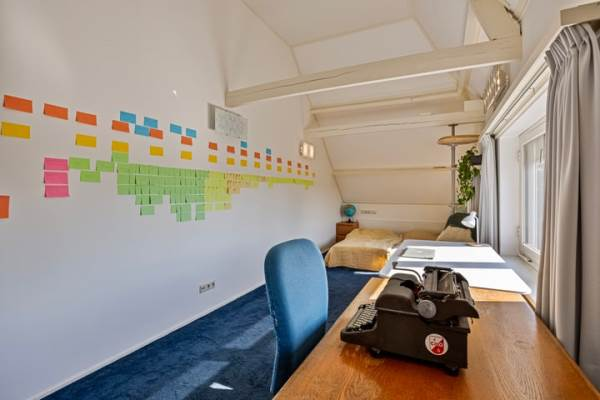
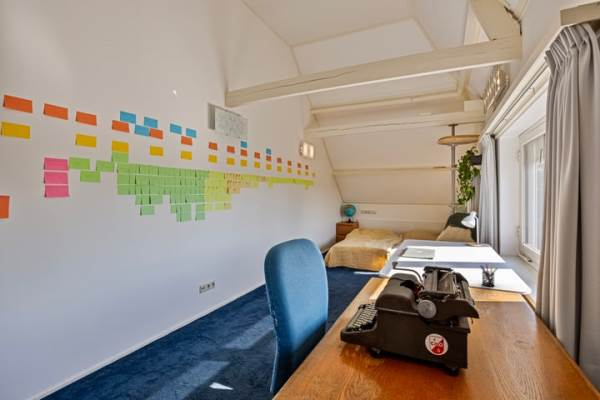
+ pen holder (489, 274)
